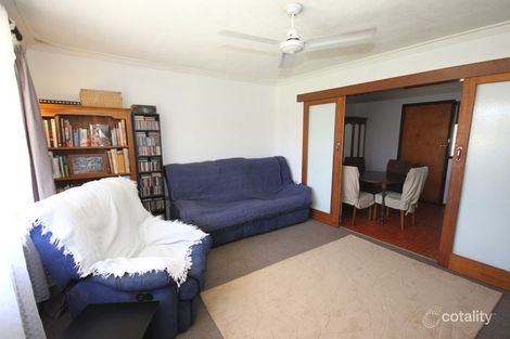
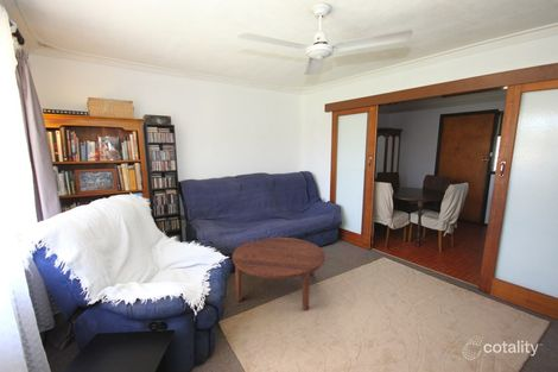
+ coffee table (278, 269)
